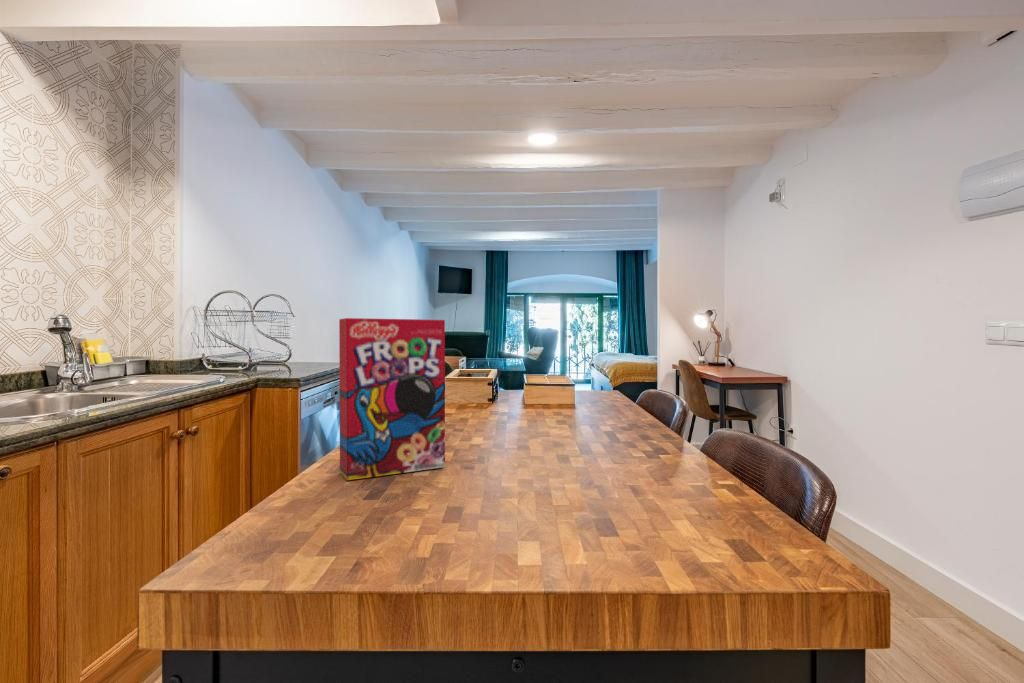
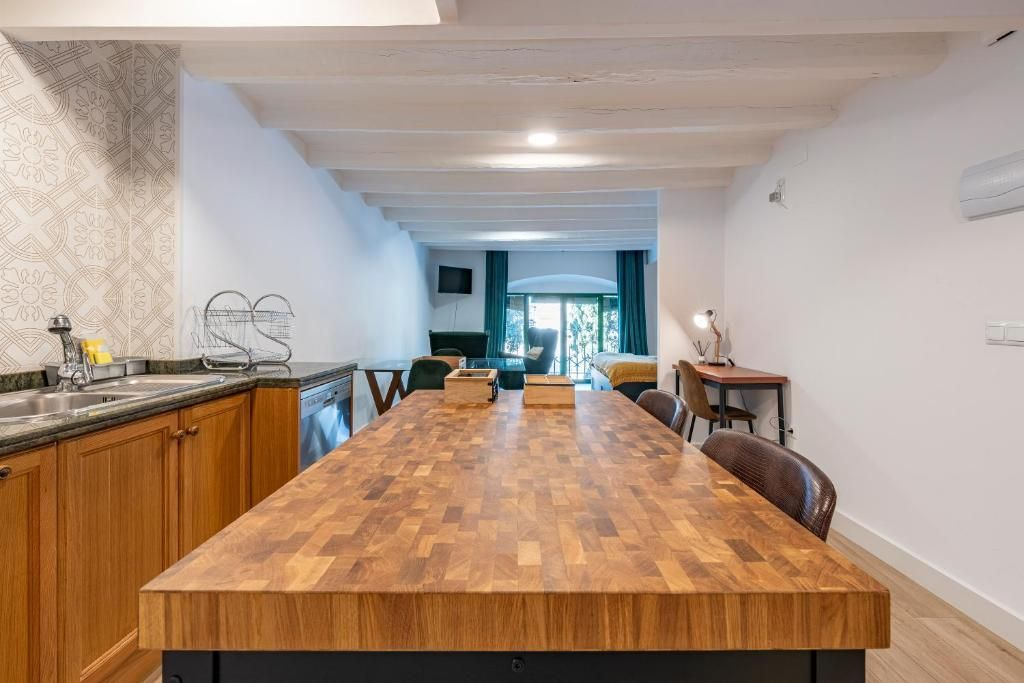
- cereal box (393, 394)
